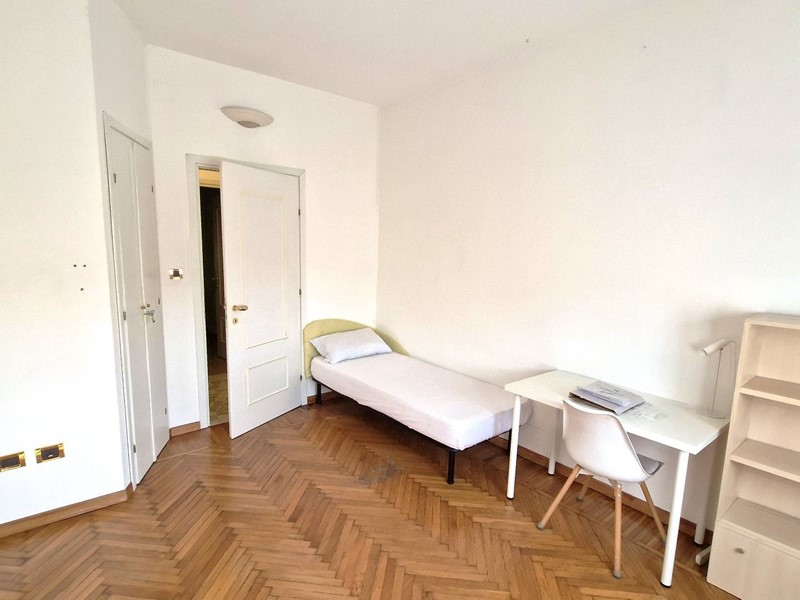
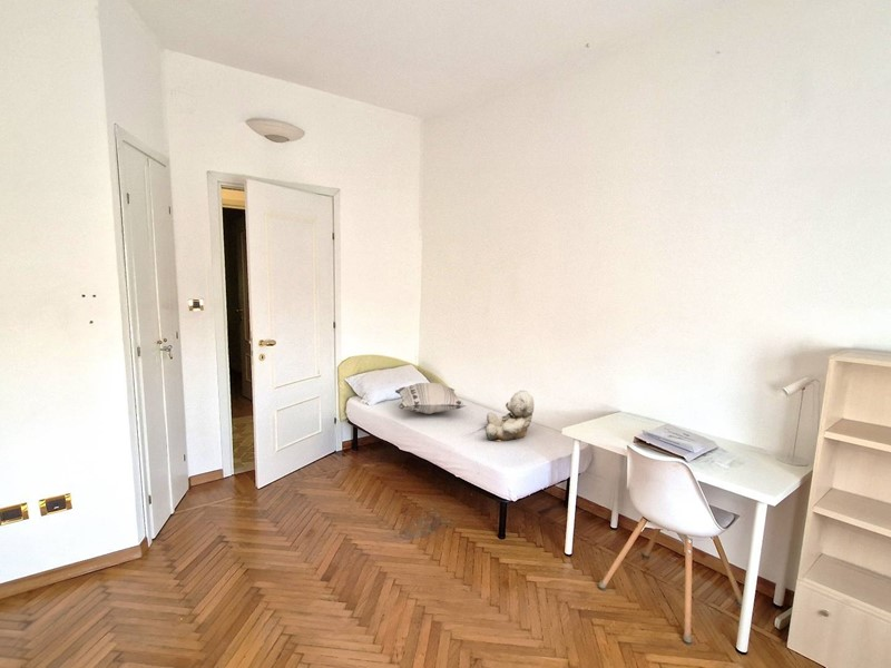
+ decorative pillow (428, 397)
+ teddy bear (510, 412)
